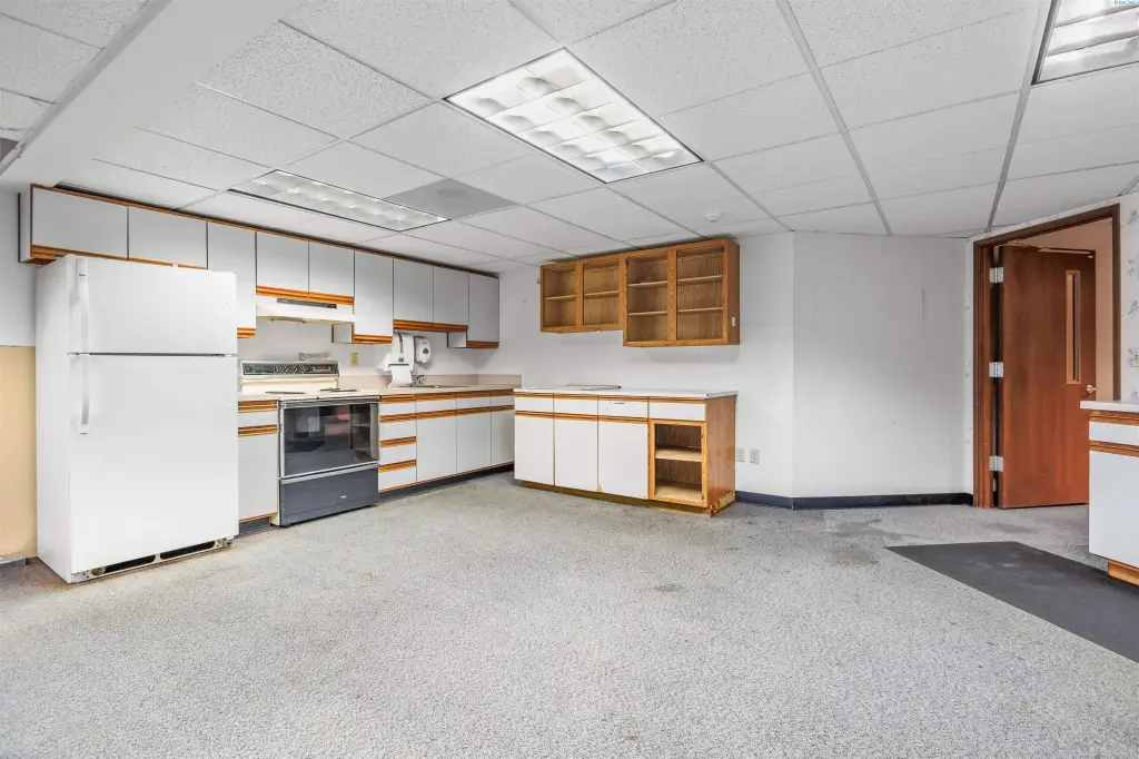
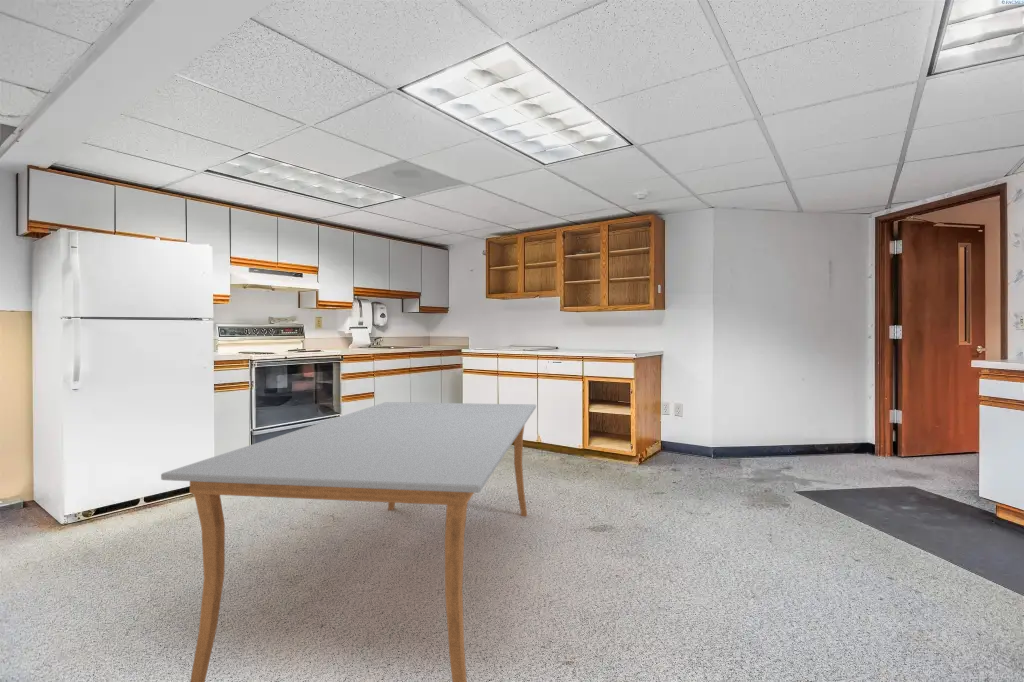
+ dining table (413, 500)
